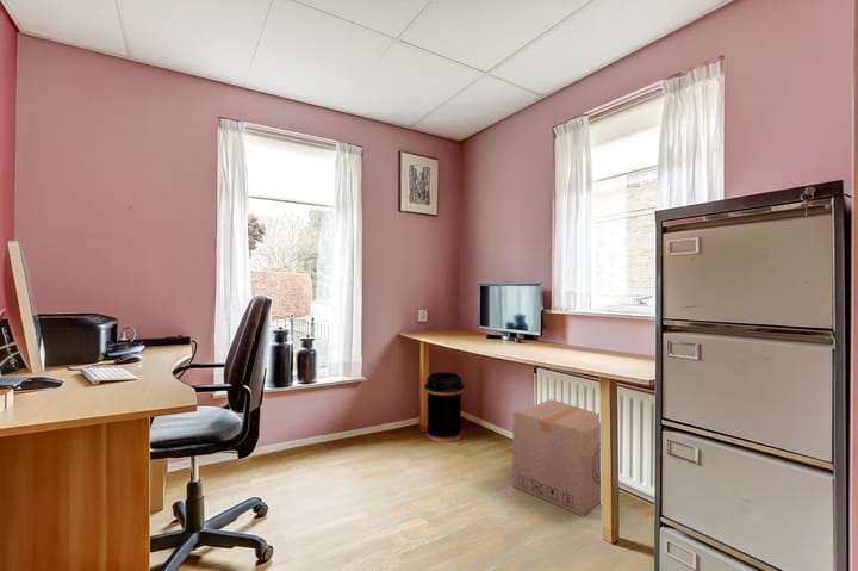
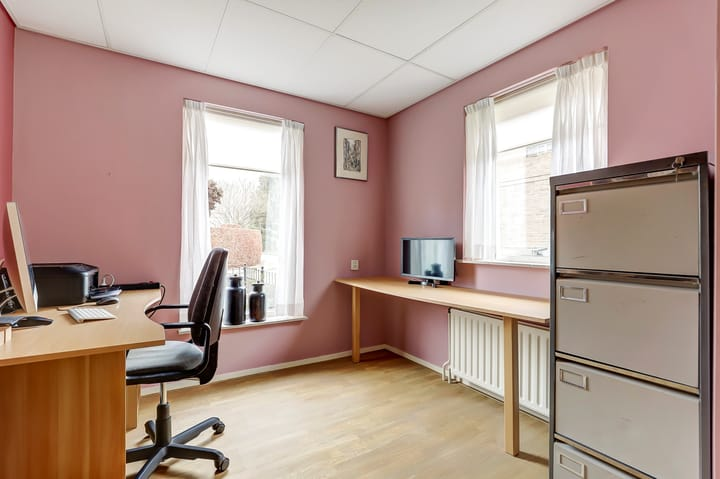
- trash can (443, 405)
- cardboard box (564, 449)
